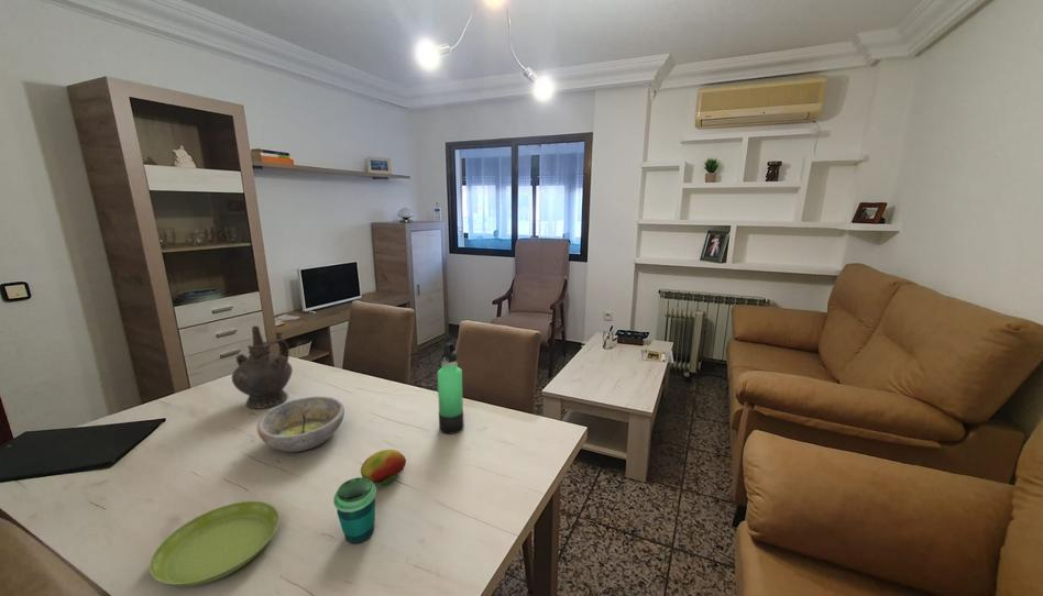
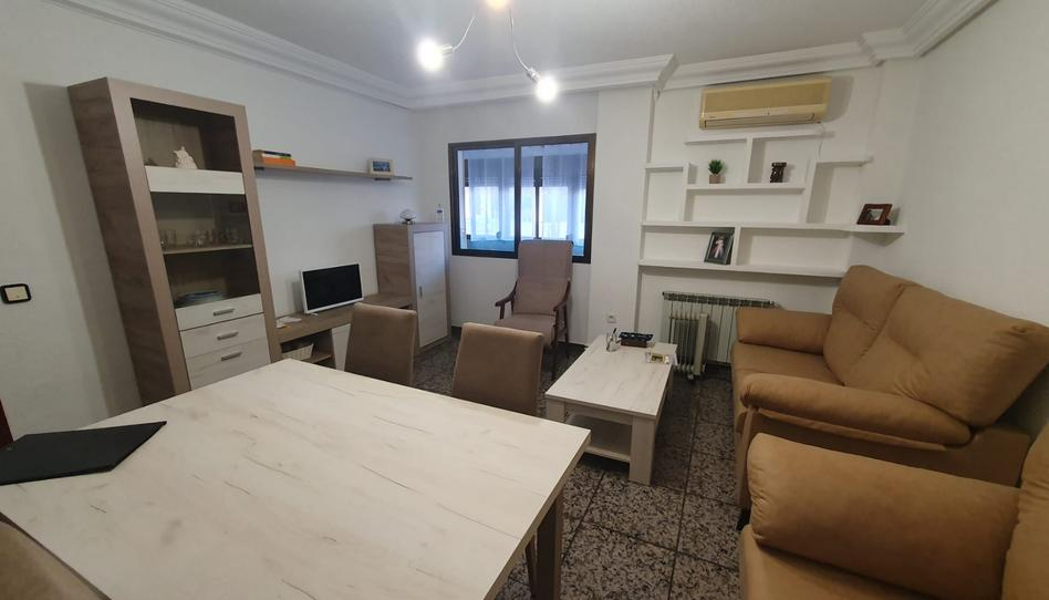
- ceremonial vessel (264, 363)
- saucer (220, 543)
- bowl (304, 426)
- thermos bottle (450, 386)
- cup (356, 512)
- fruit (383, 465)
